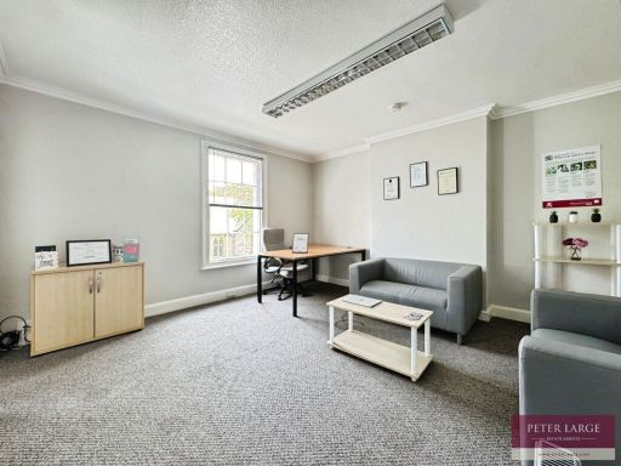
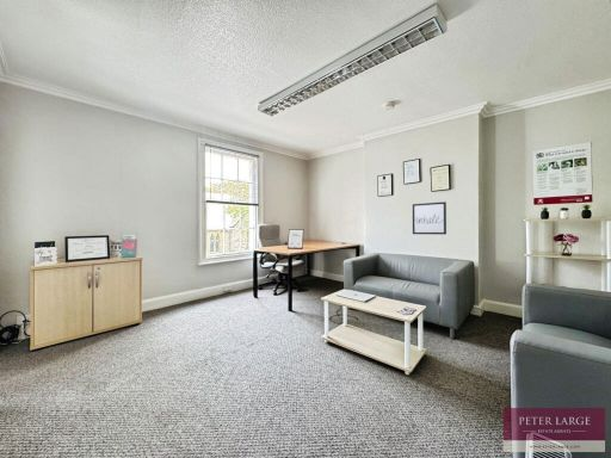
+ wall art (428, 218)
